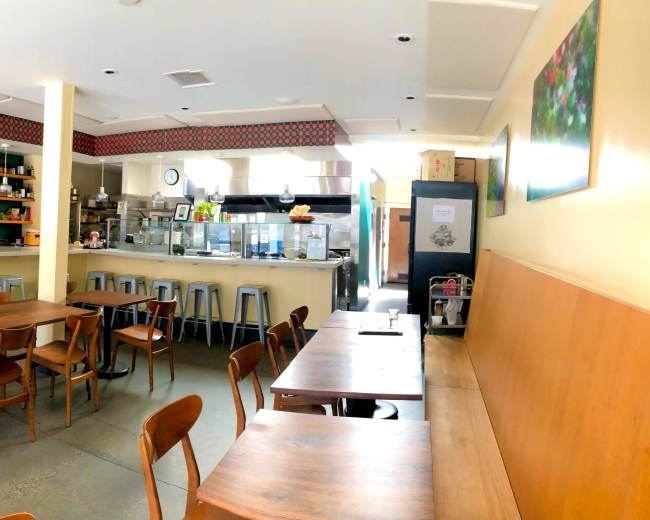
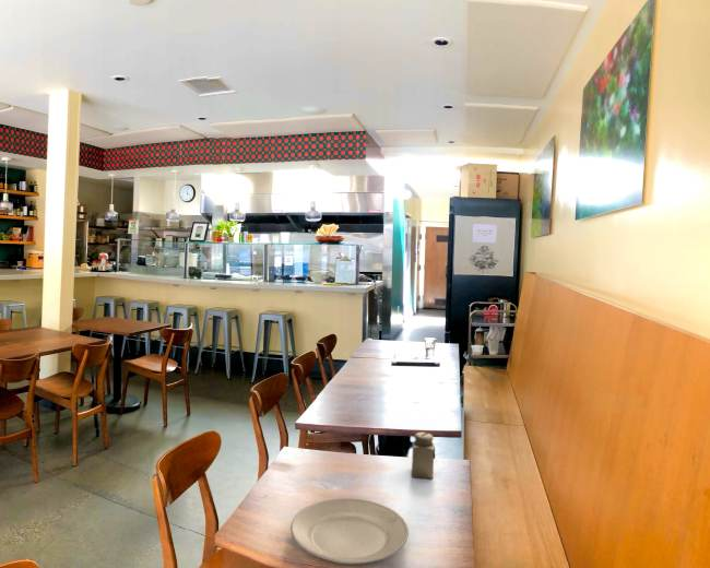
+ plate (348, 533)
+ salt shaker (423, 453)
